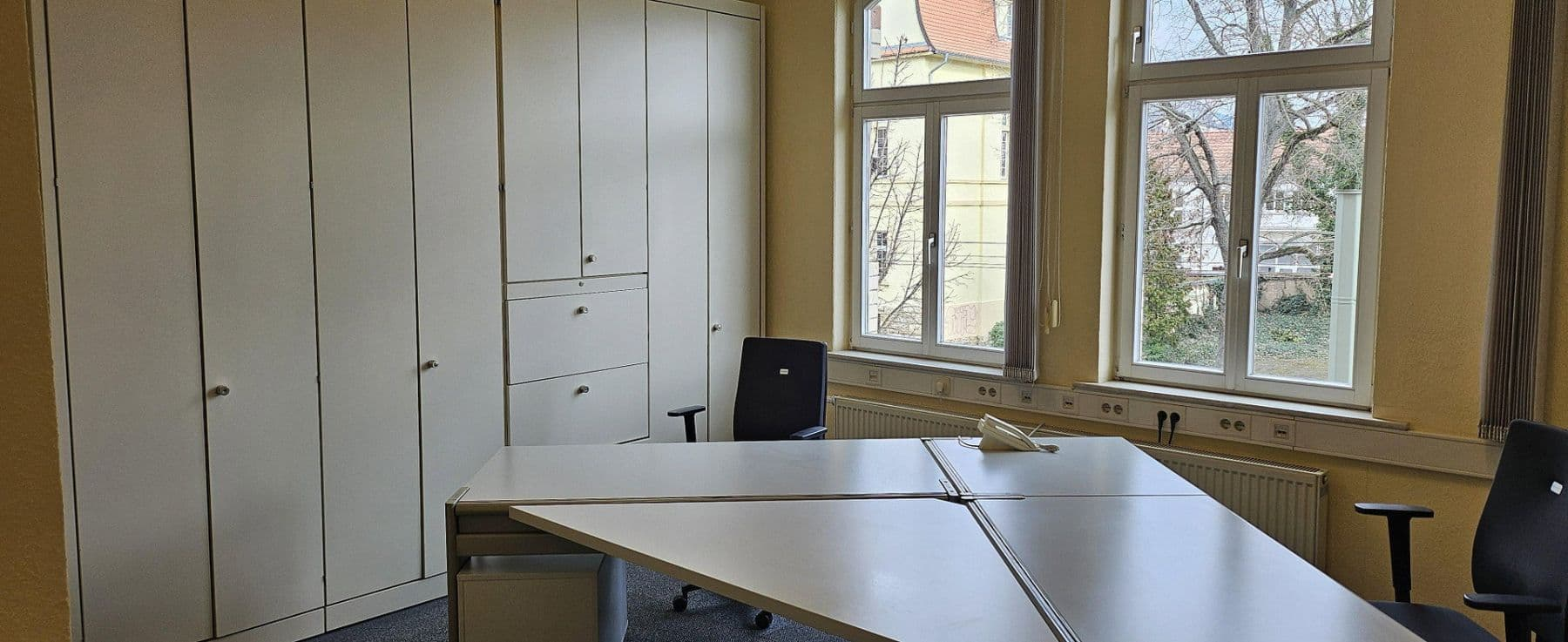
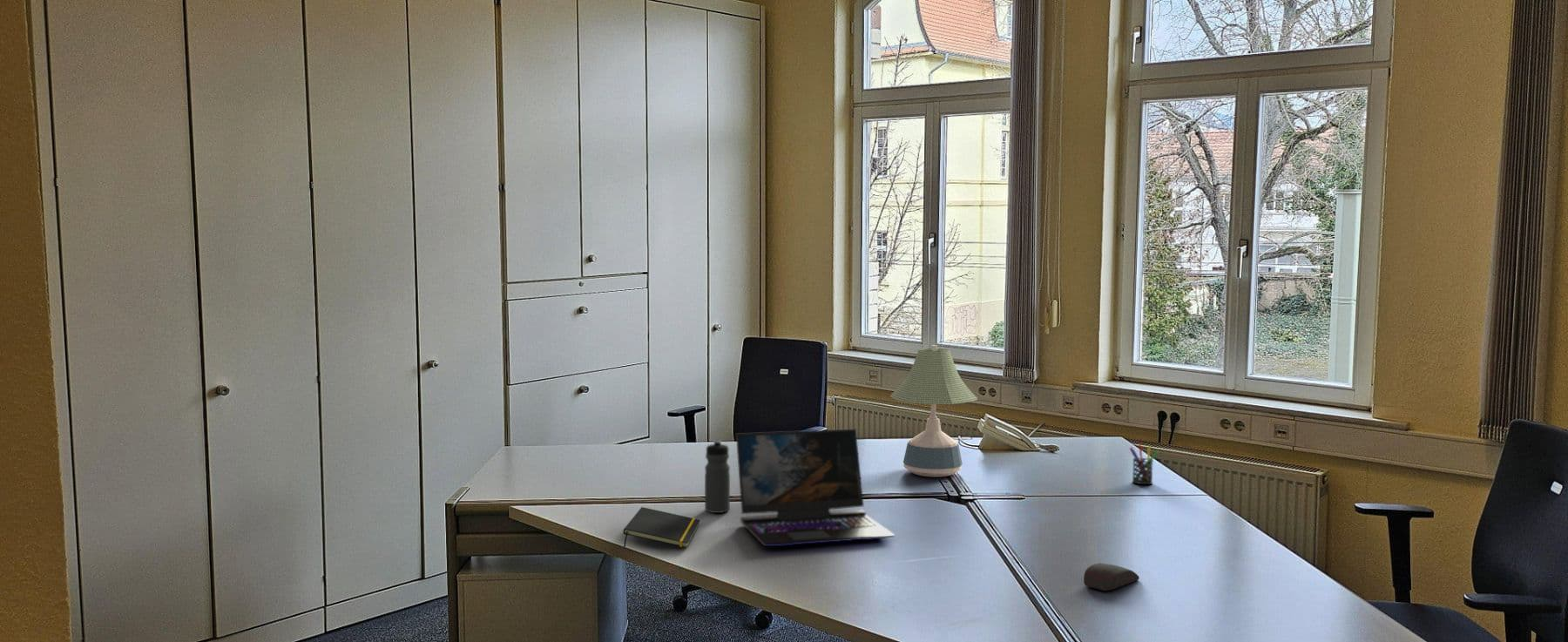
+ water bottle (717, 475)
+ notepad (663, 526)
+ laptop (812, 485)
+ desk lamp (933, 409)
+ pen holder (1145, 463)
+ computer mouse (1111, 573)
